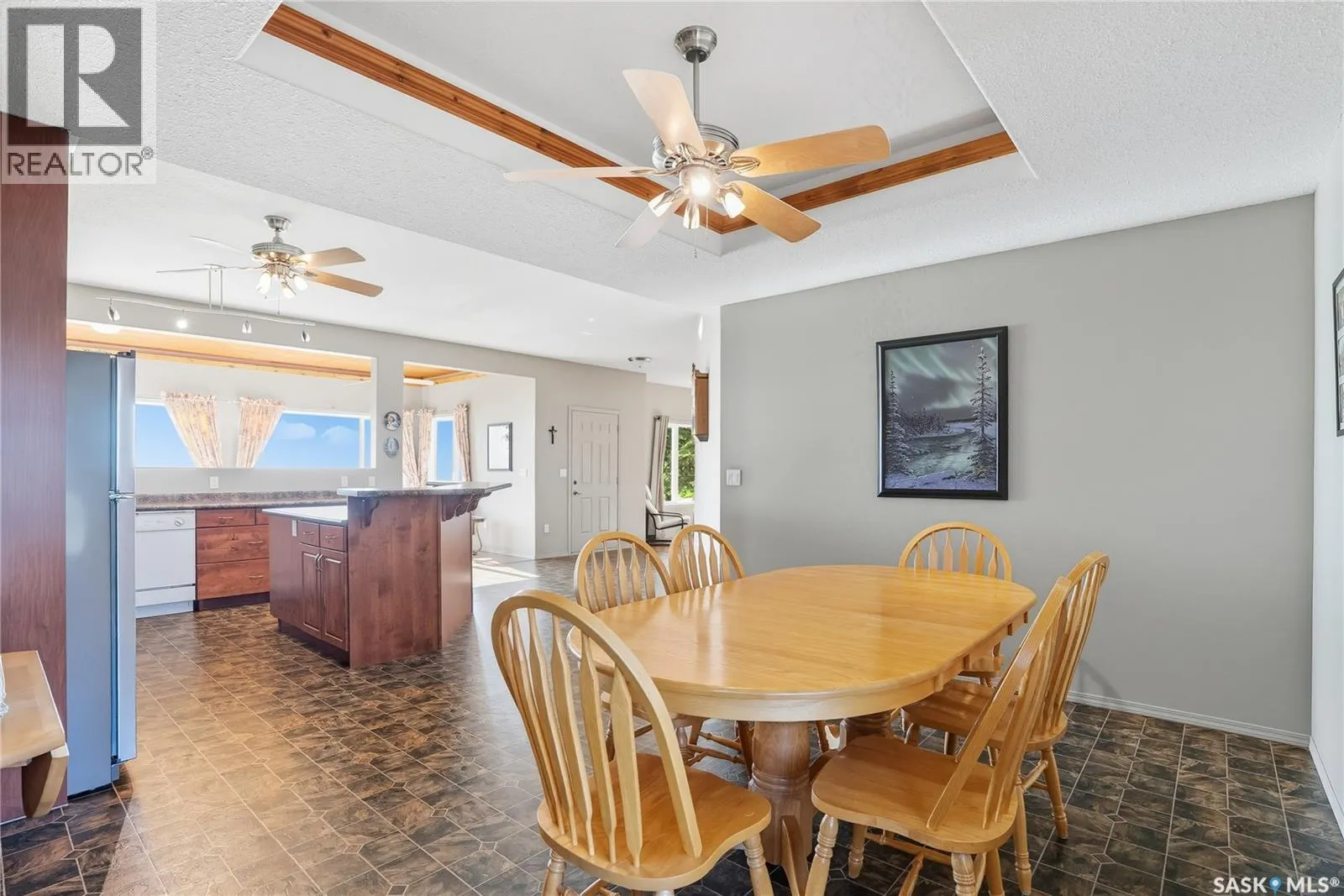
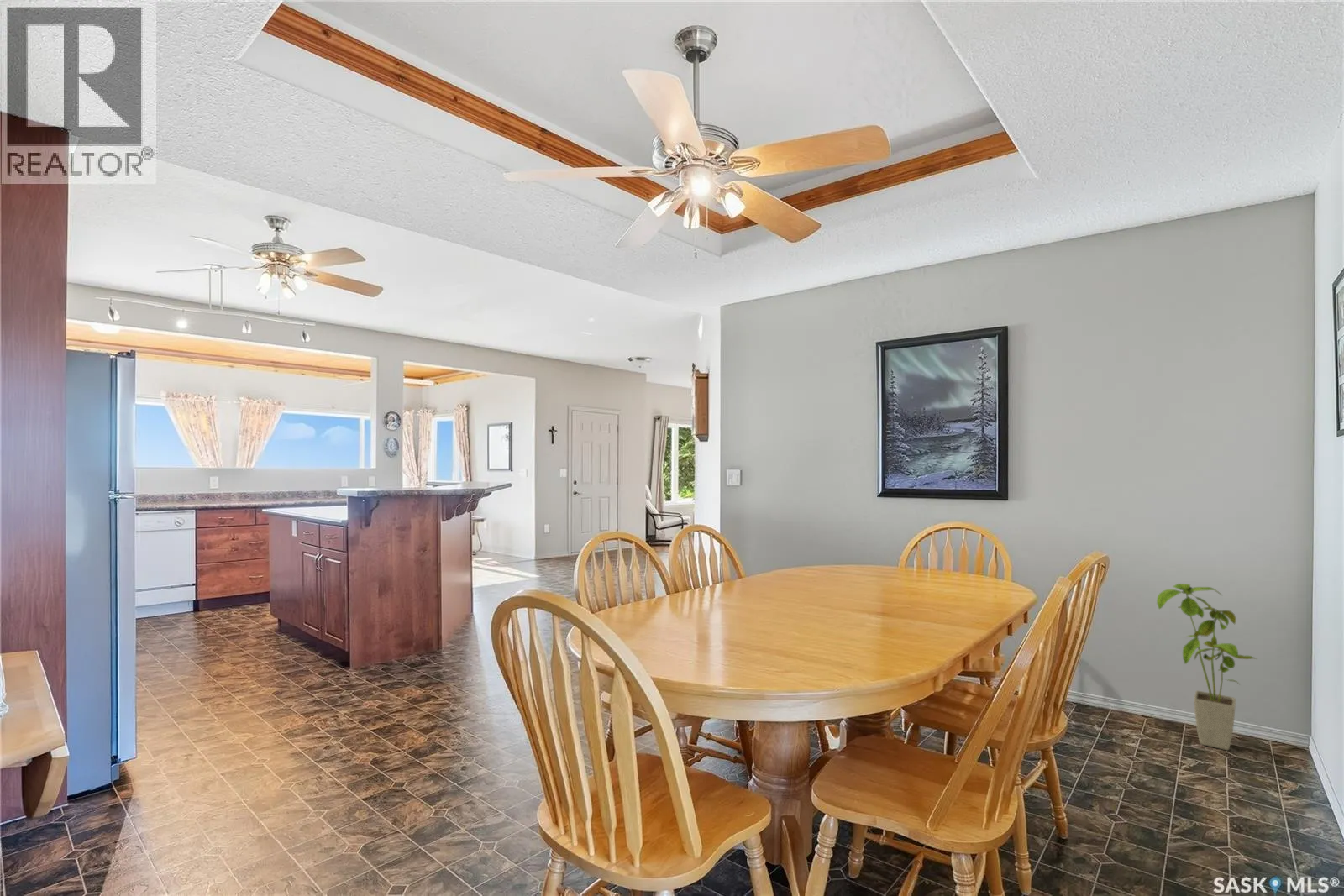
+ house plant (1204, 666)
